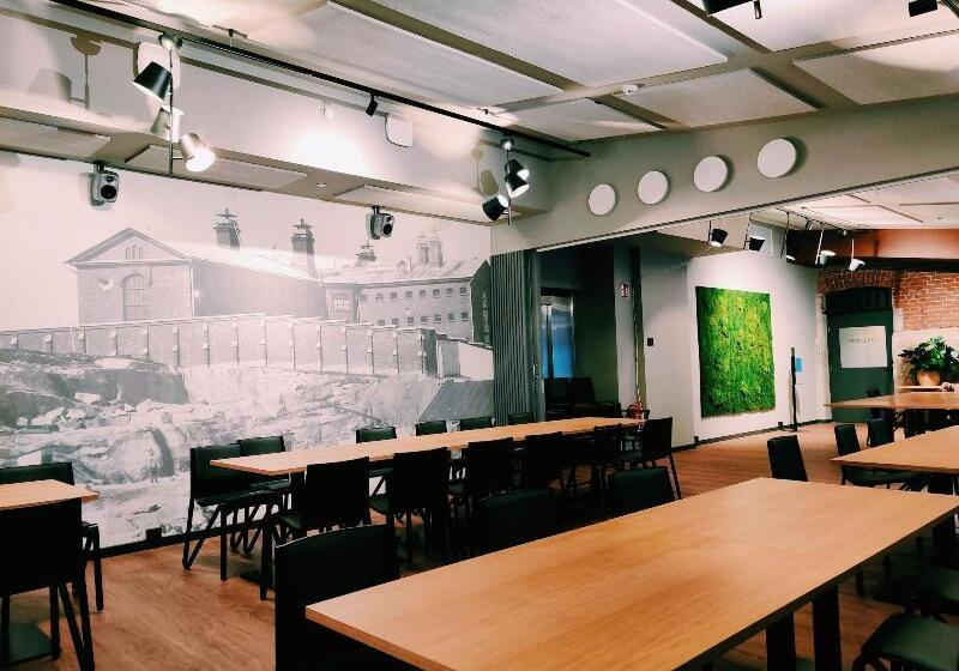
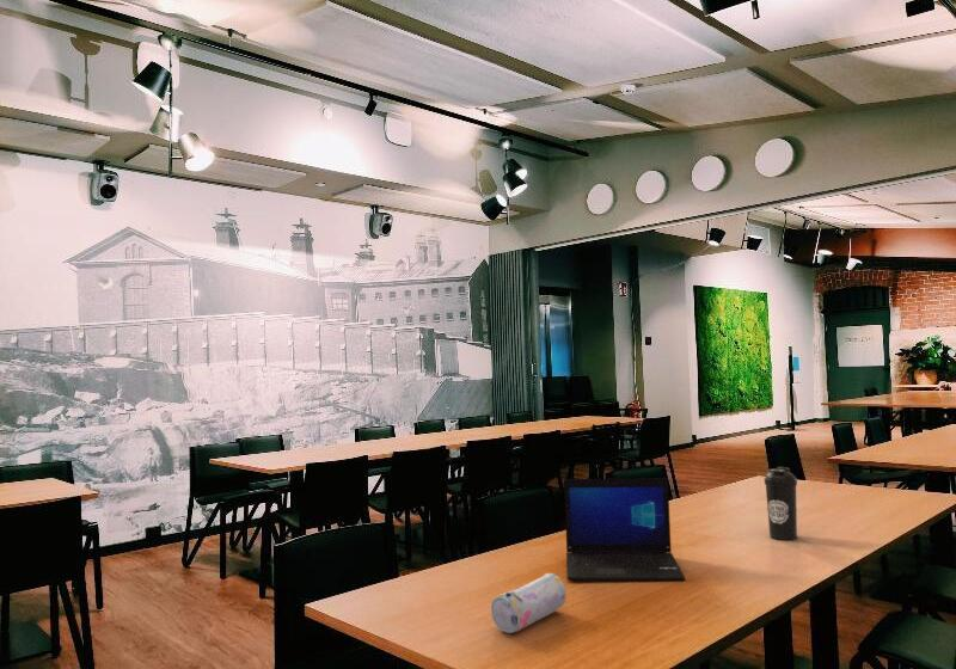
+ water bottle (782, 502)
+ pencil case (528, 601)
+ laptop (619, 527)
